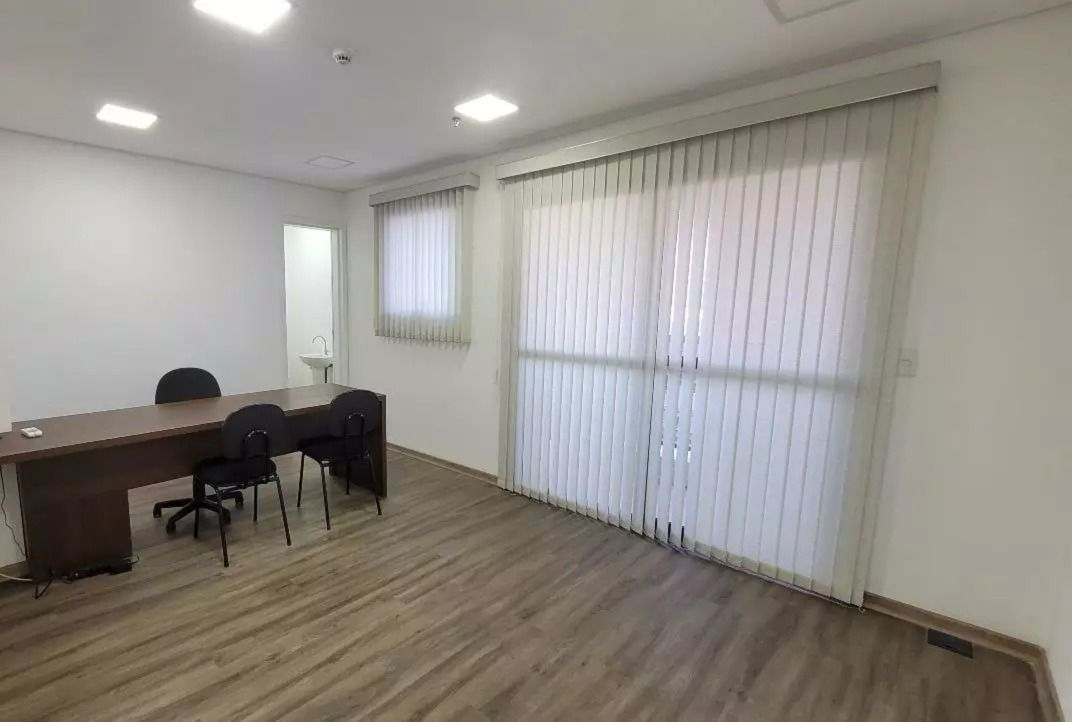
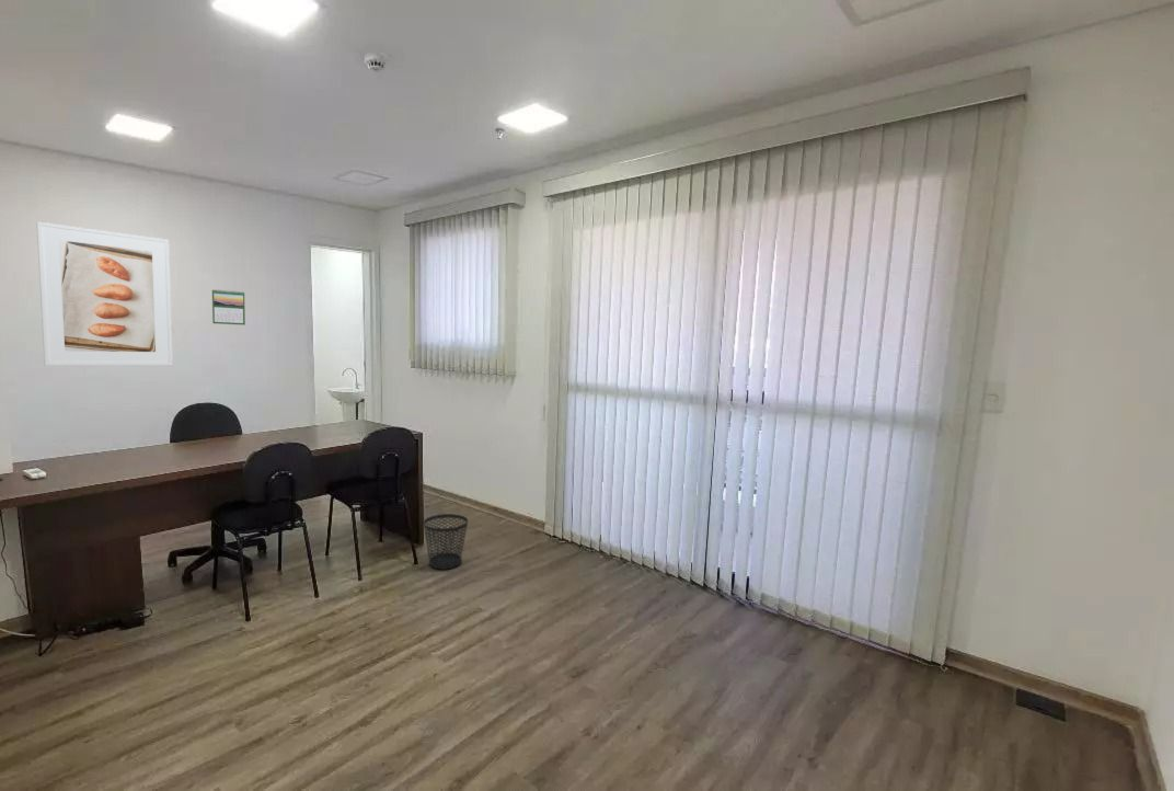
+ calendar (229, 307)
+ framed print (110, 299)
+ wastebasket (445, 542)
